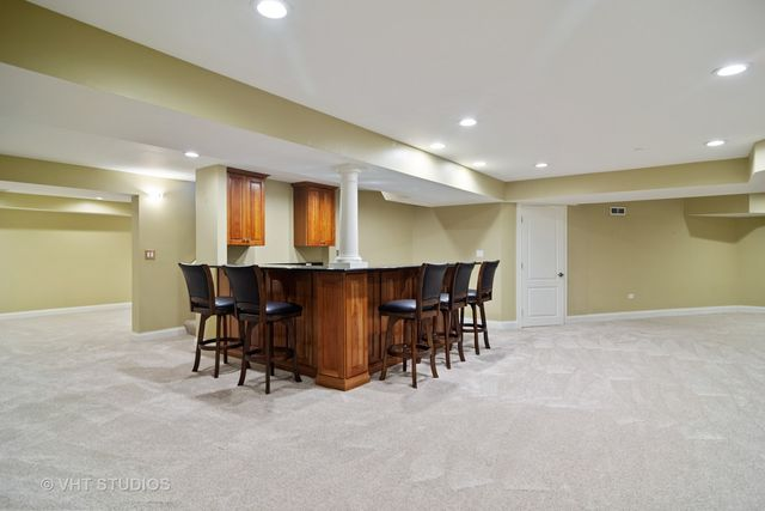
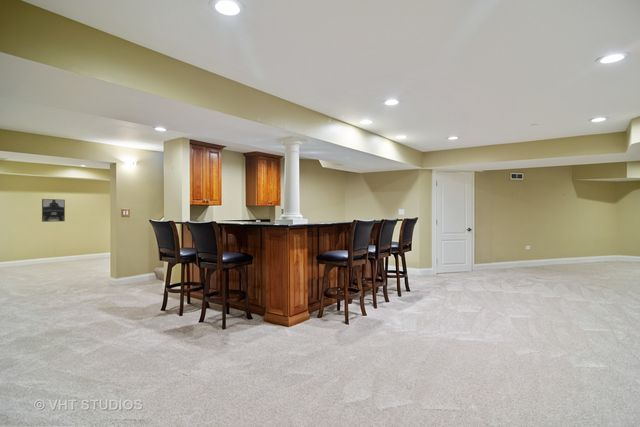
+ wall art (53, 210)
